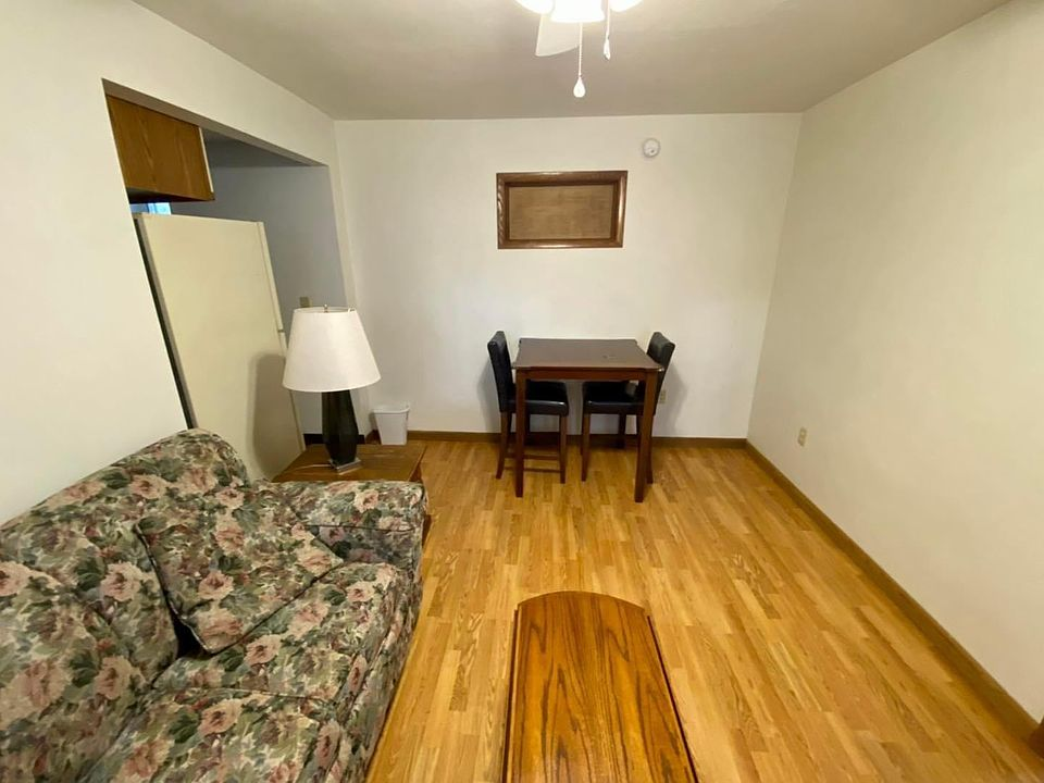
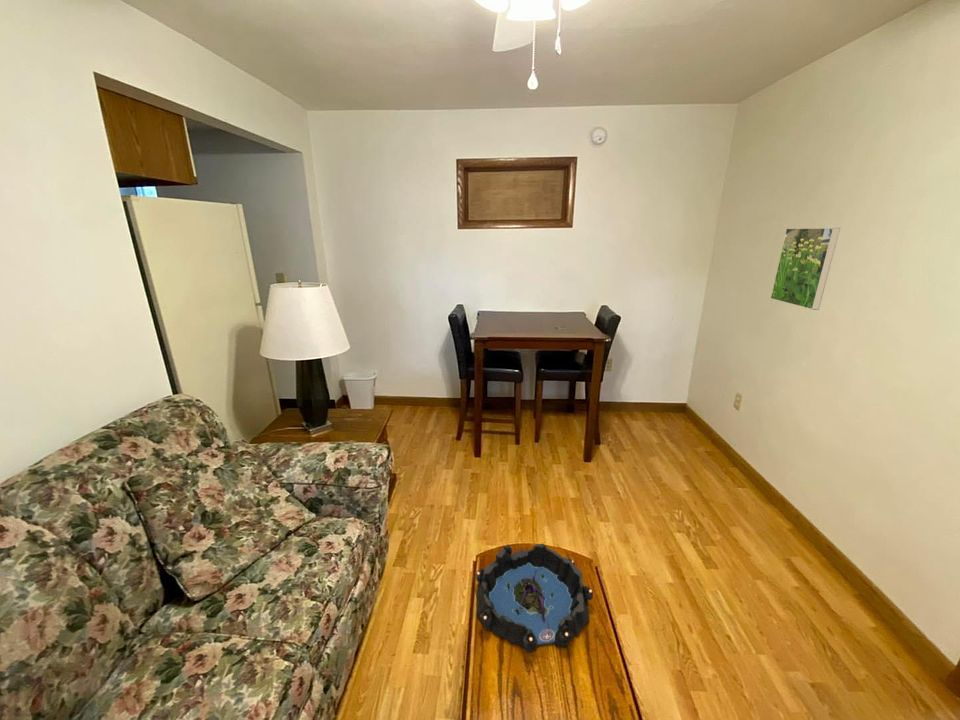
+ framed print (801, 267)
+ decorative bowl (533, 587)
